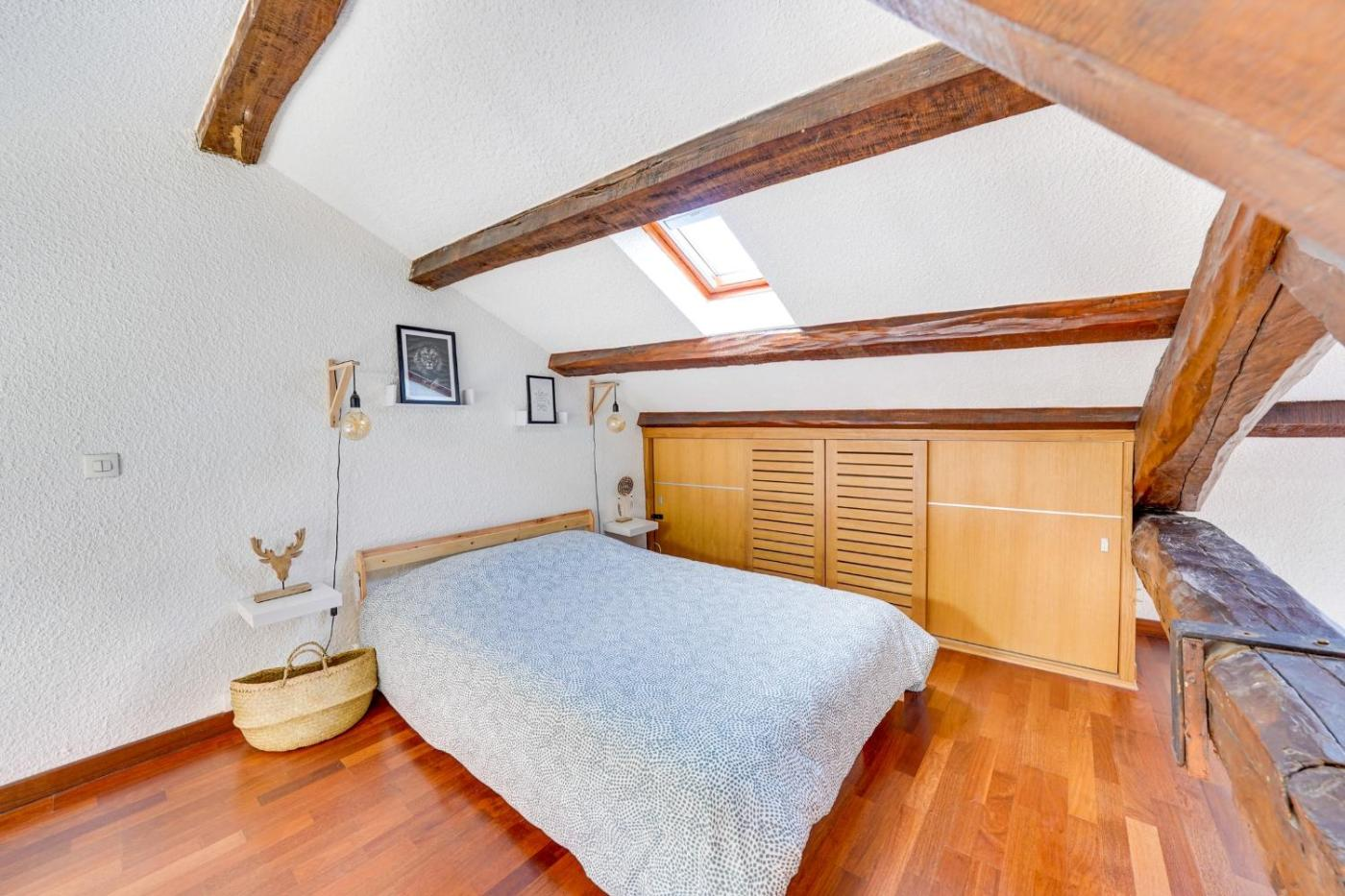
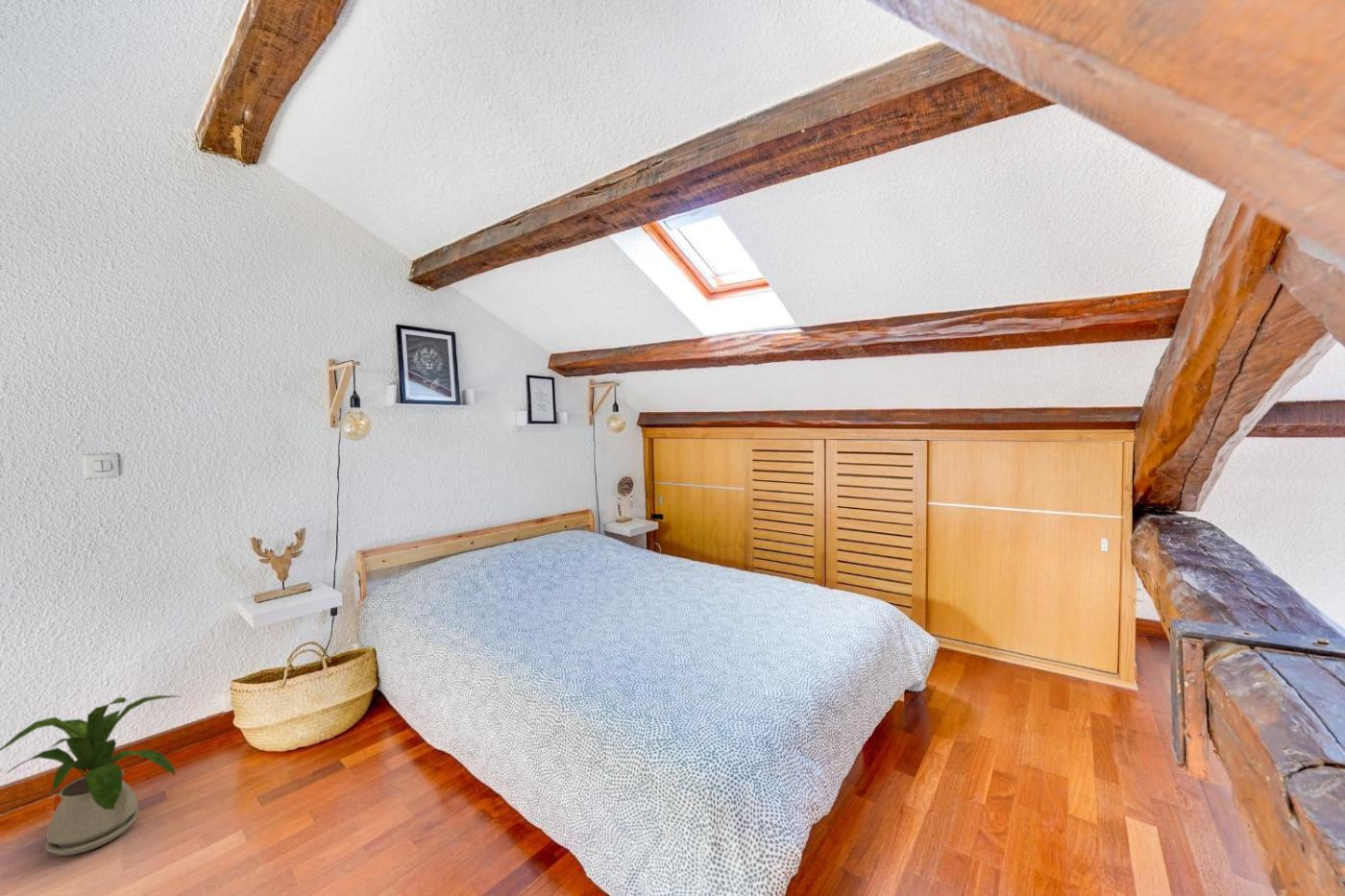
+ house plant (97, 757)
